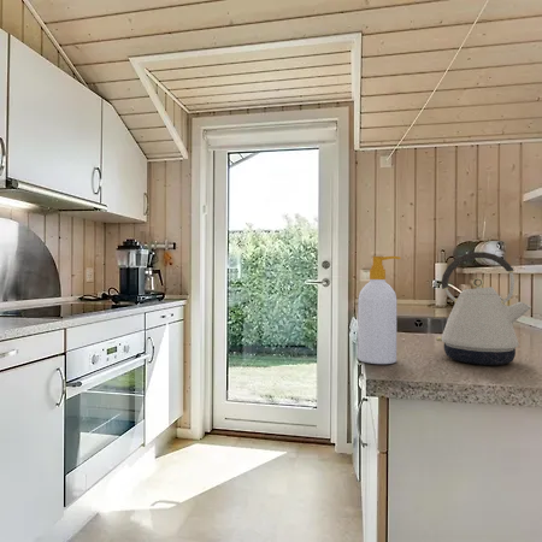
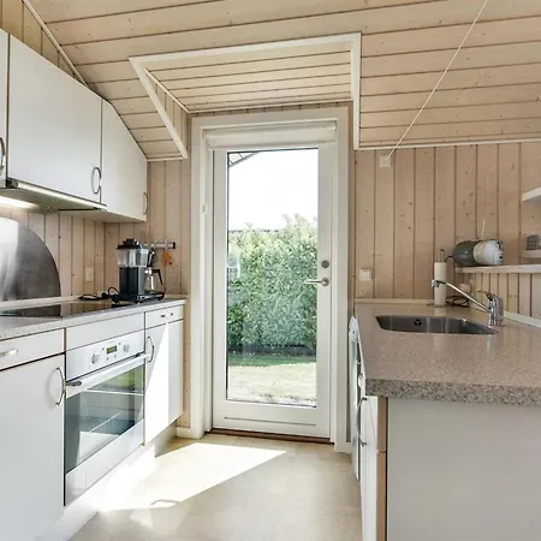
- kettle (481, 306)
- soap bottle (378, 307)
